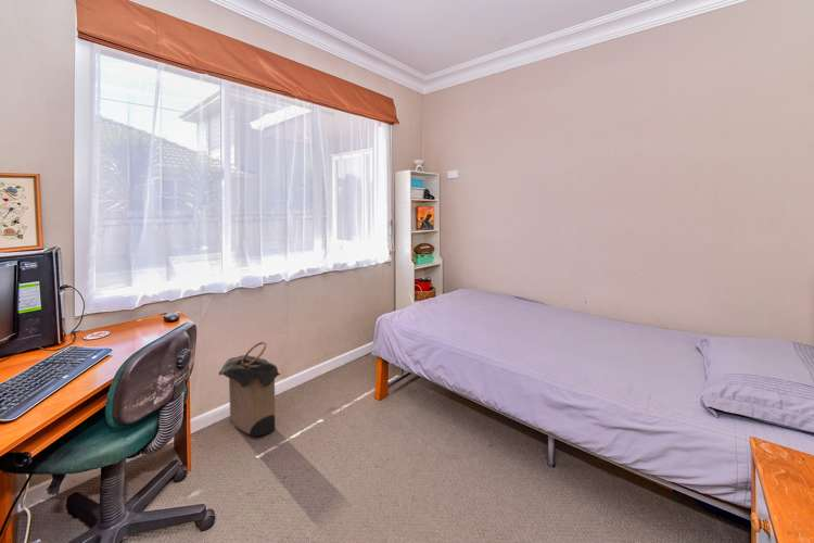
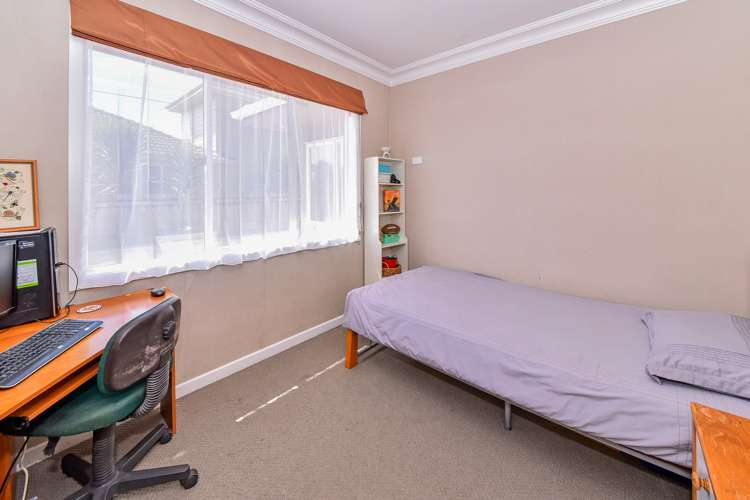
- laundry hamper (249, 383)
